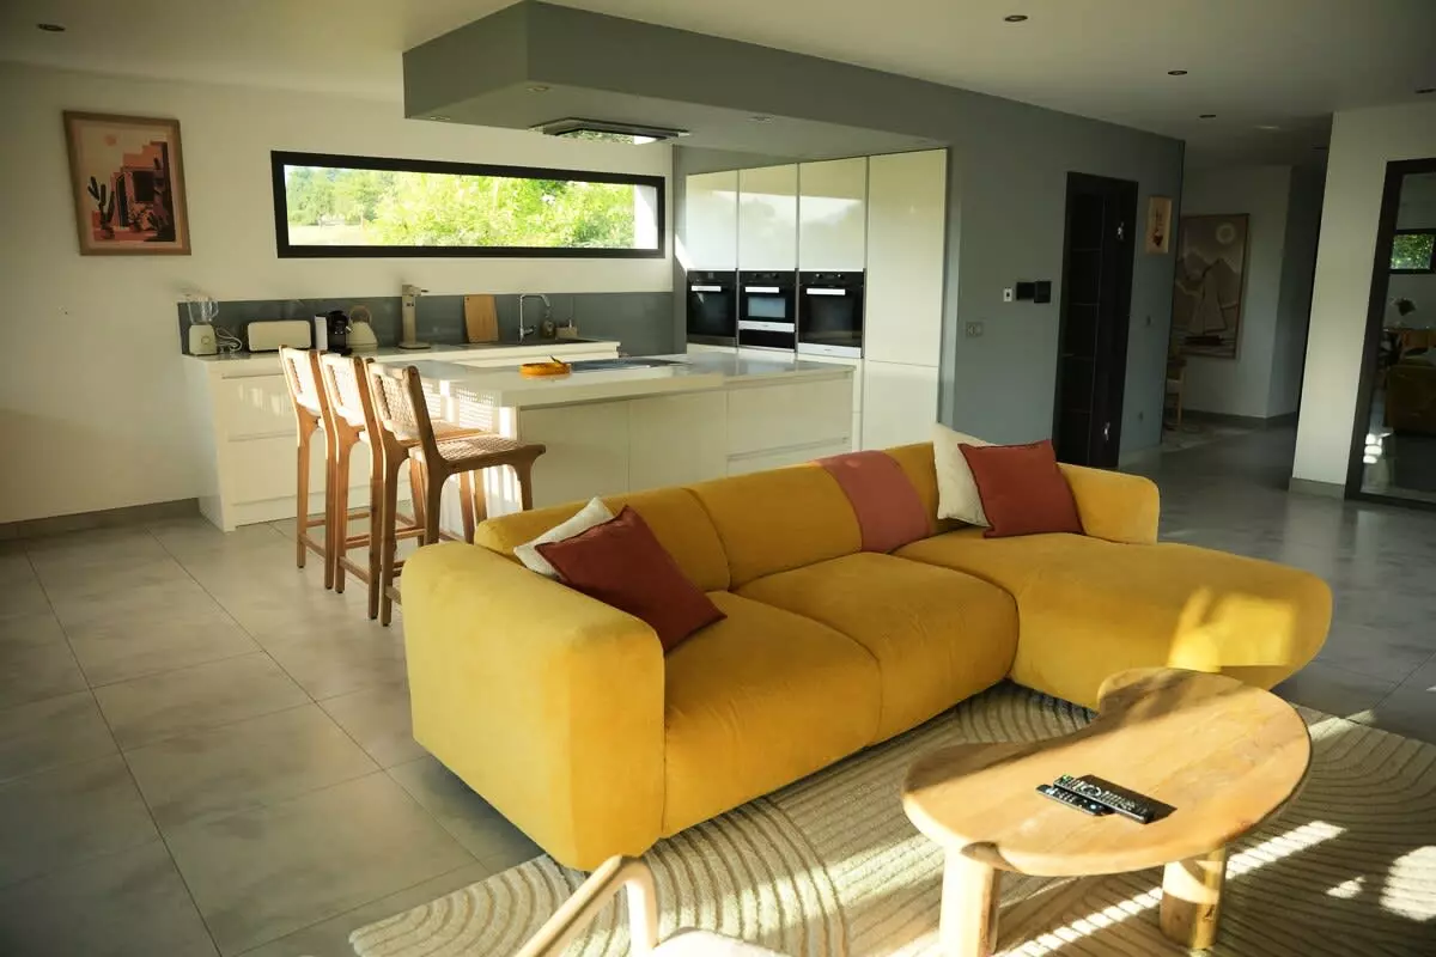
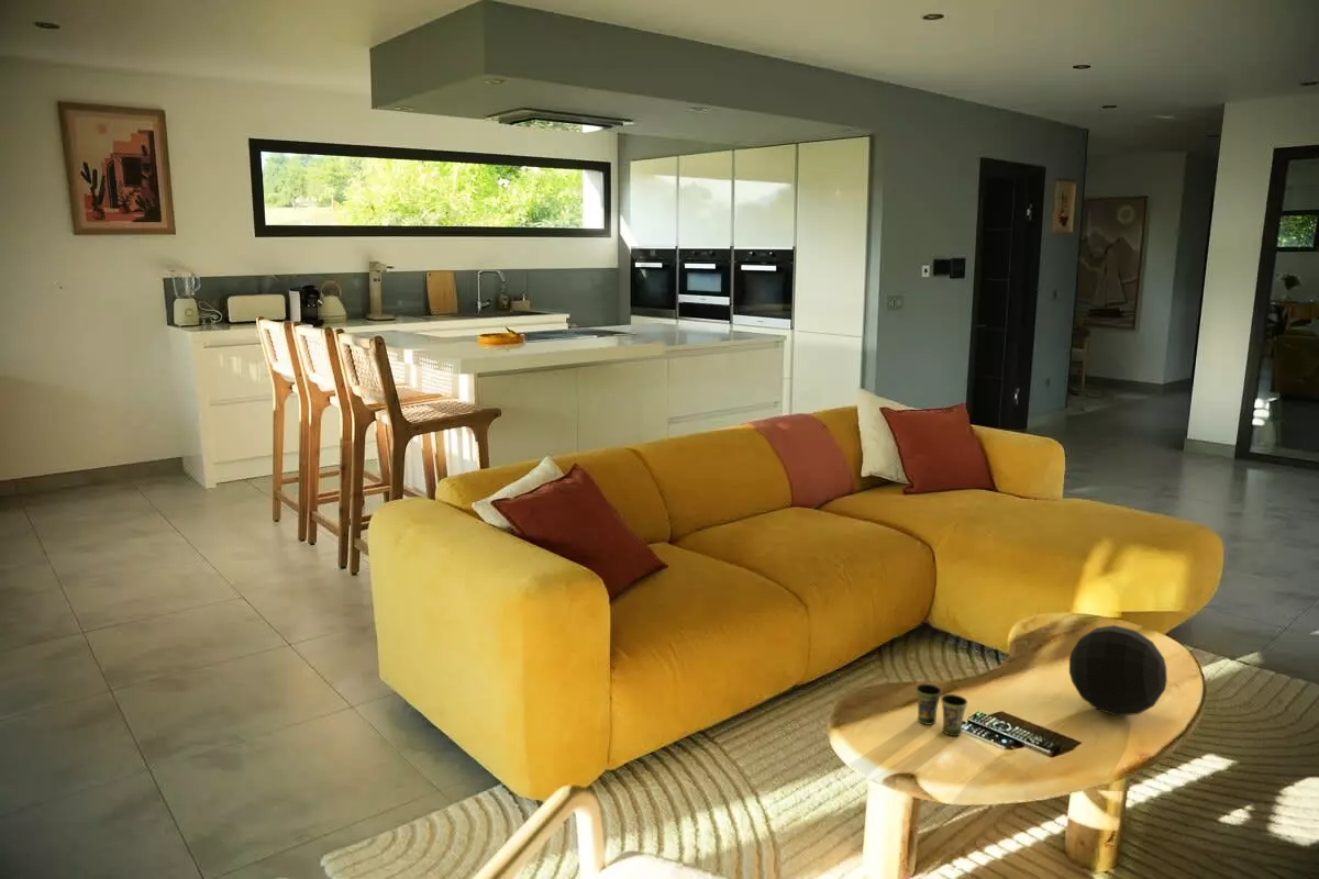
+ cup (943, 710)
+ decorative orb (1117, 670)
